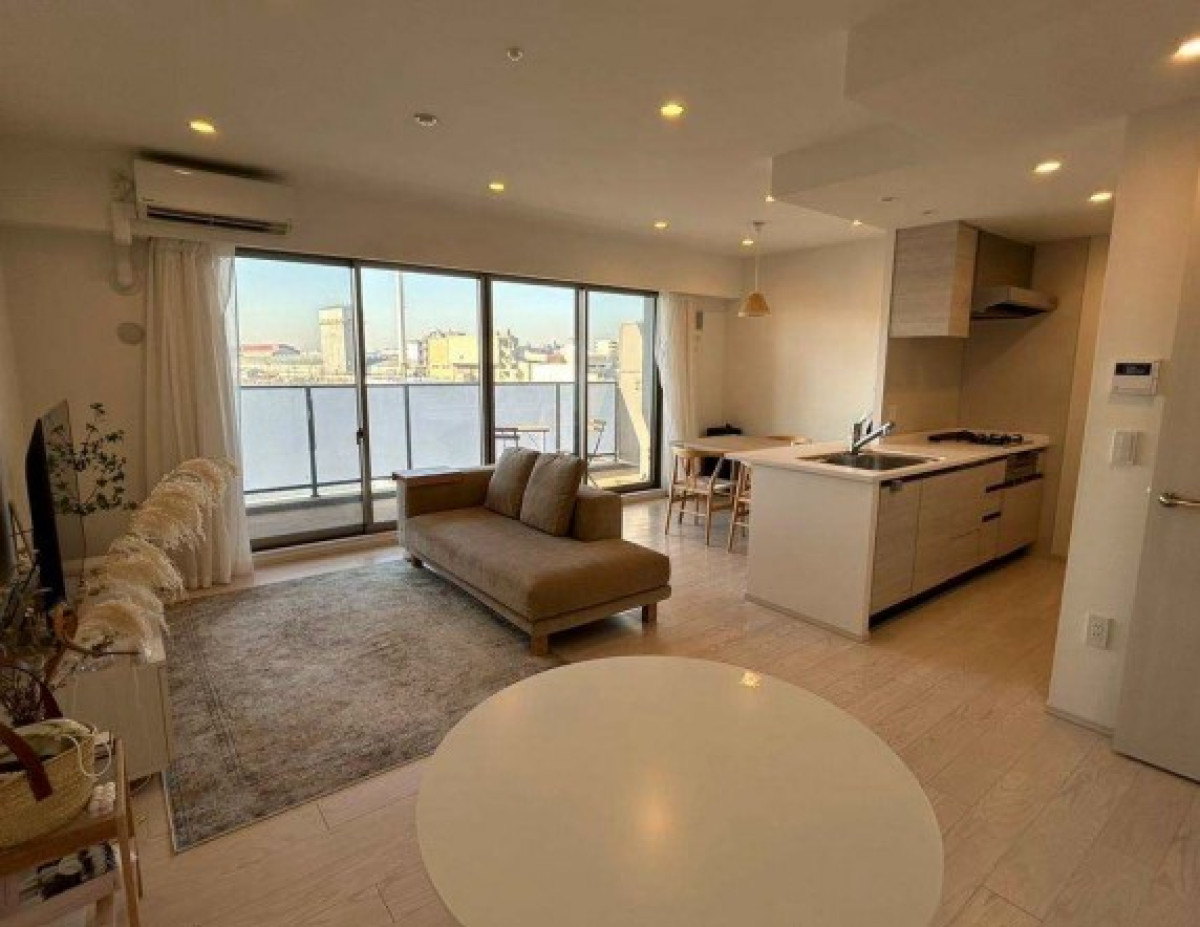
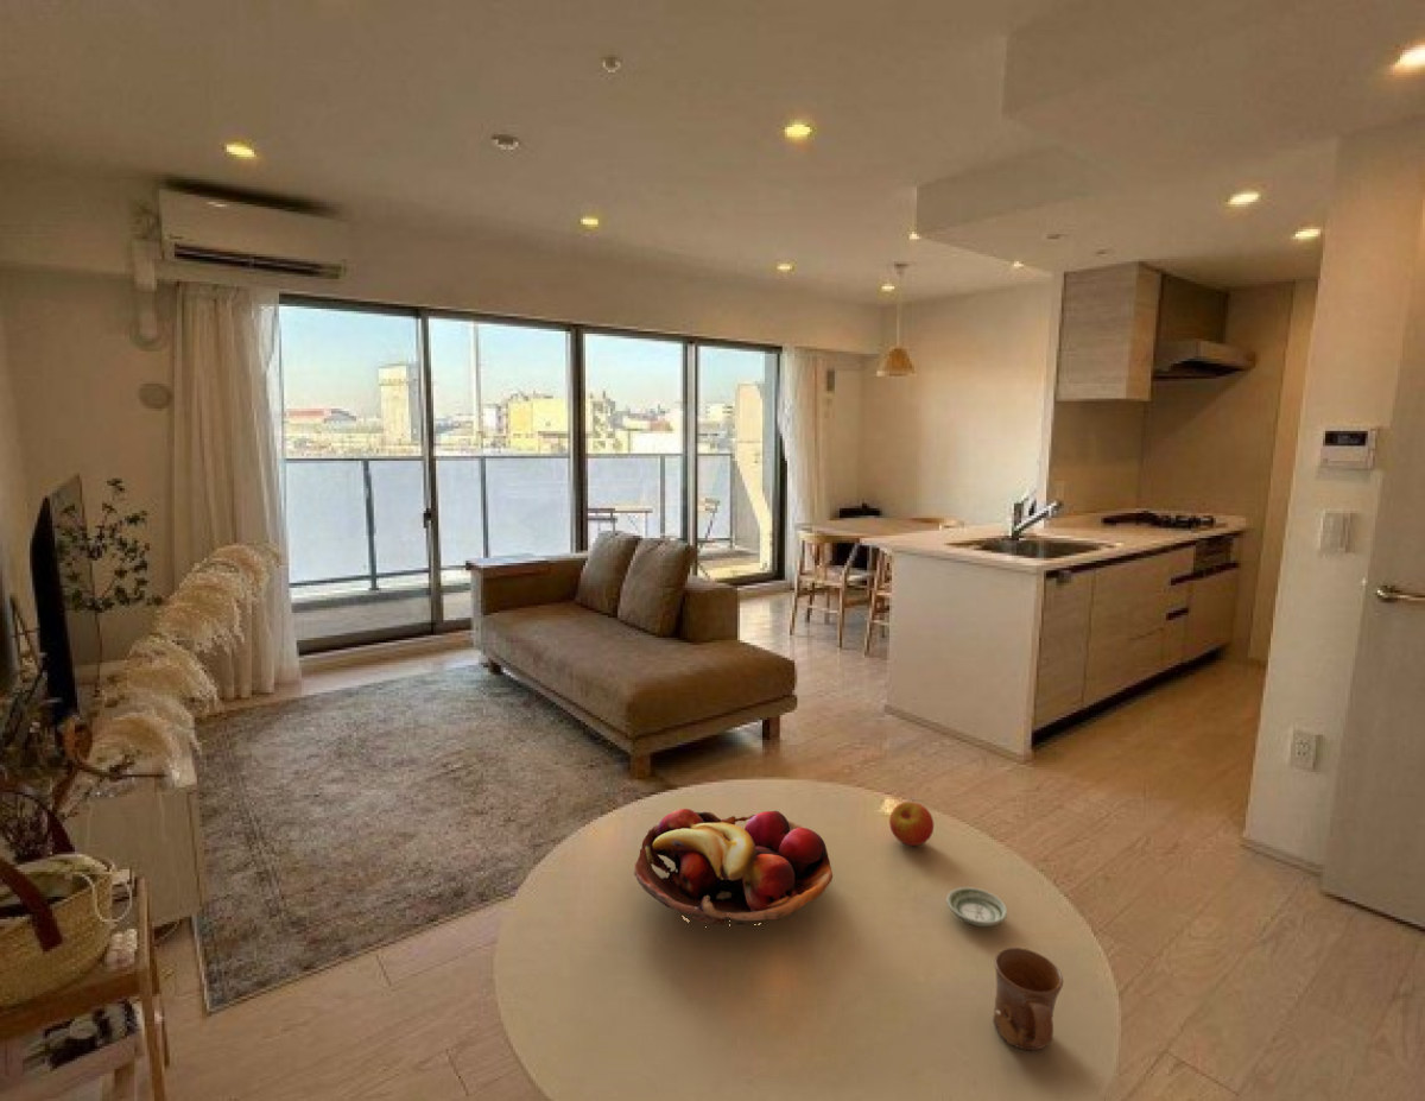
+ mug (1027, 1008)
+ fruit basket (734, 858)
+ apple (911, 823)
+ saucer (976, 910)
